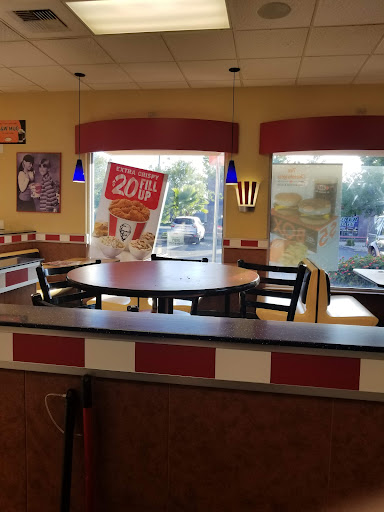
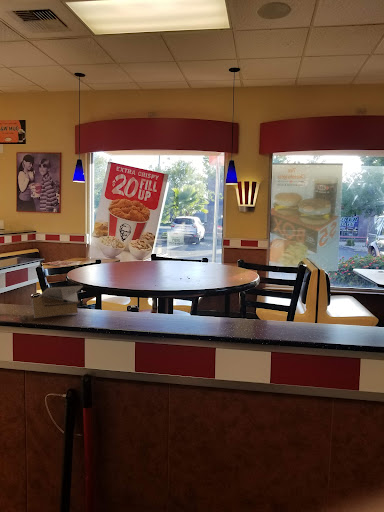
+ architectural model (55, 299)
